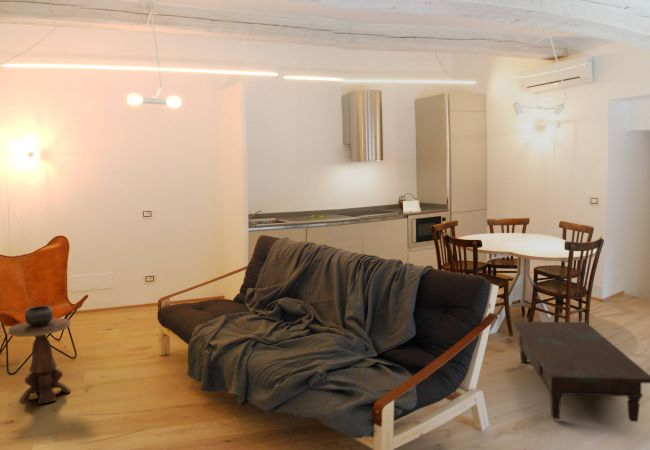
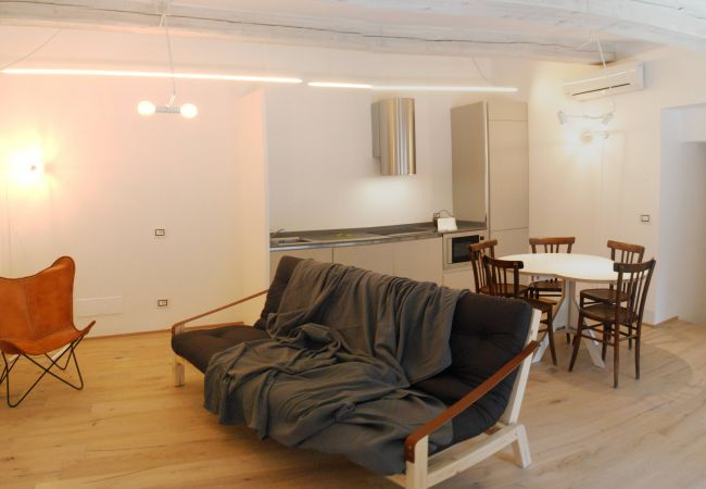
- side table (42, 352)
- coffee table (571, 367)
